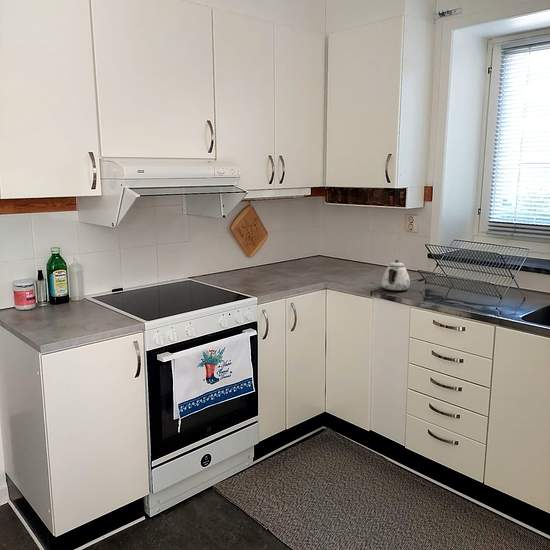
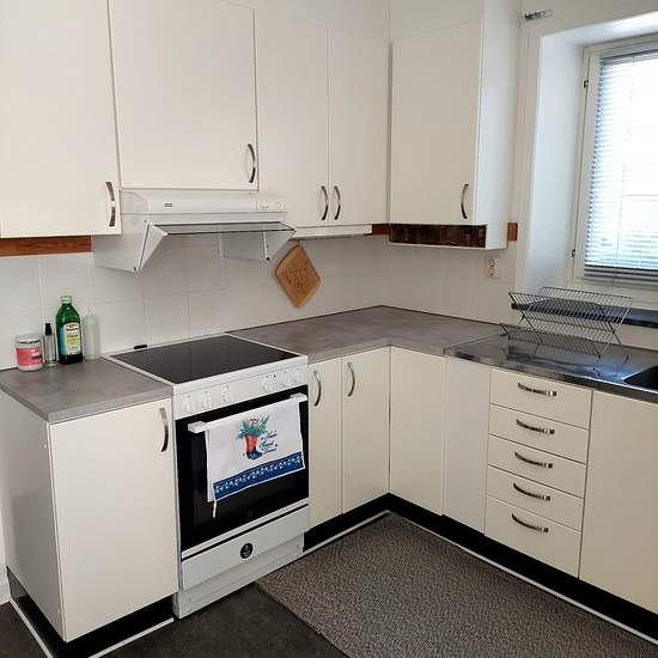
- teapot (397, 274)
